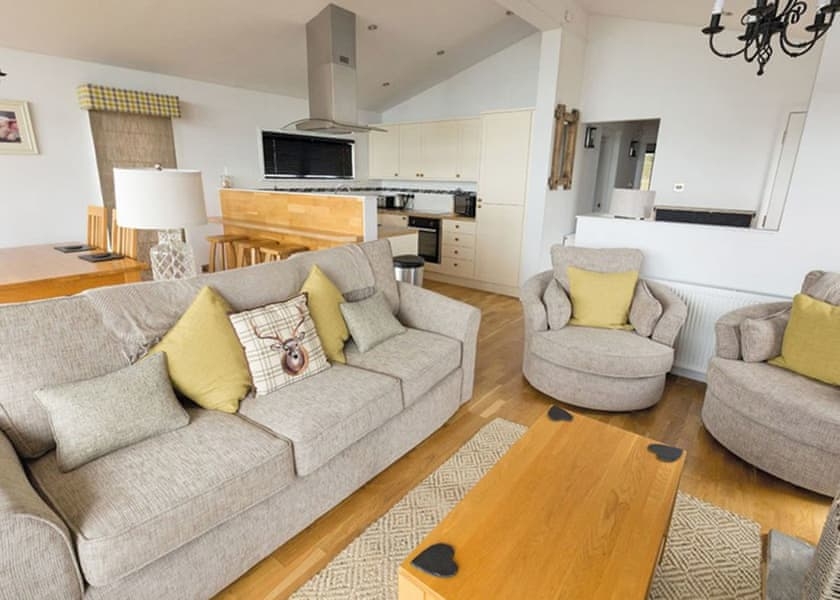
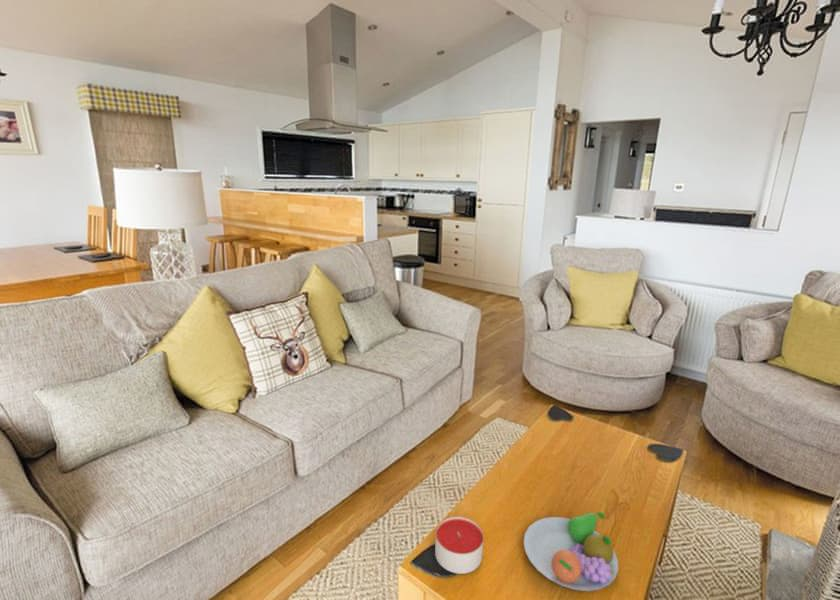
+ fruit bowl (573, 542)
+ candle (459, 543)
